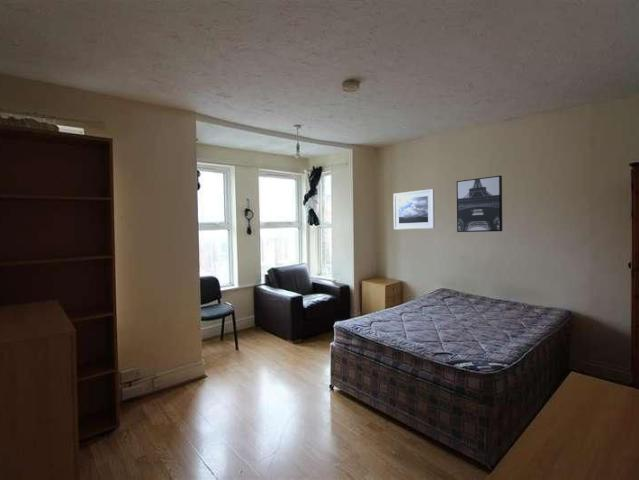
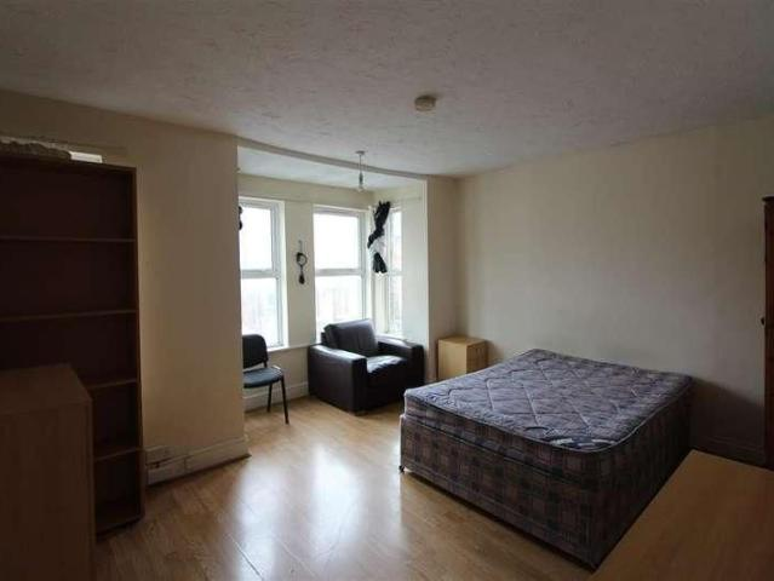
- wall art (478, 205)
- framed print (413, 210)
